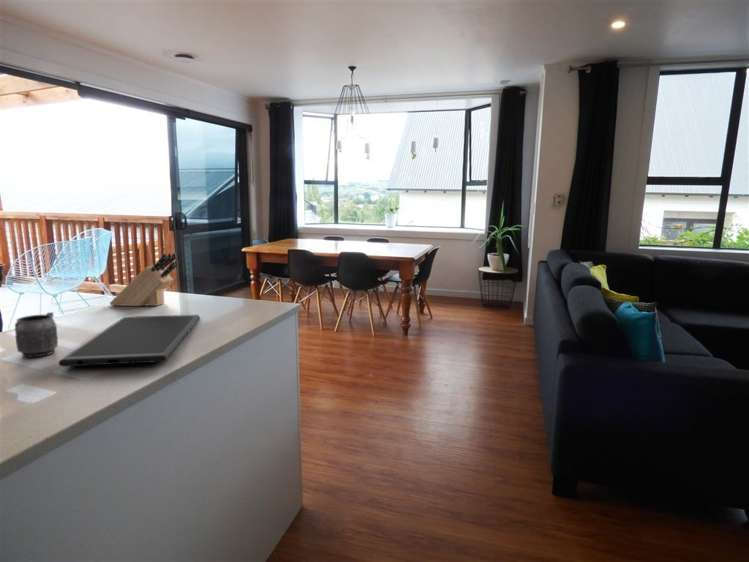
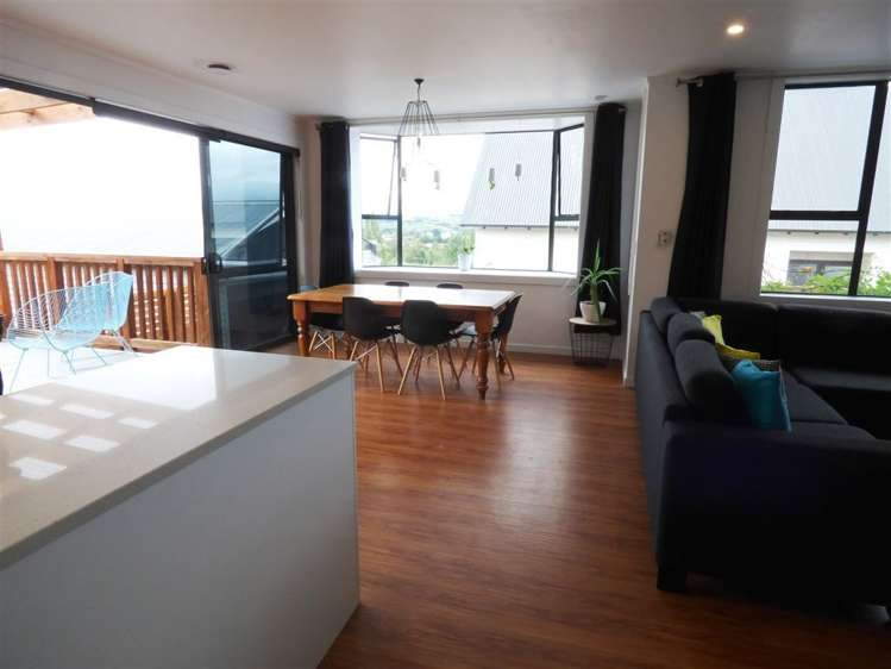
- mug (40, 333)
- cutting board (142, 336)
- knife block (145, 278)
